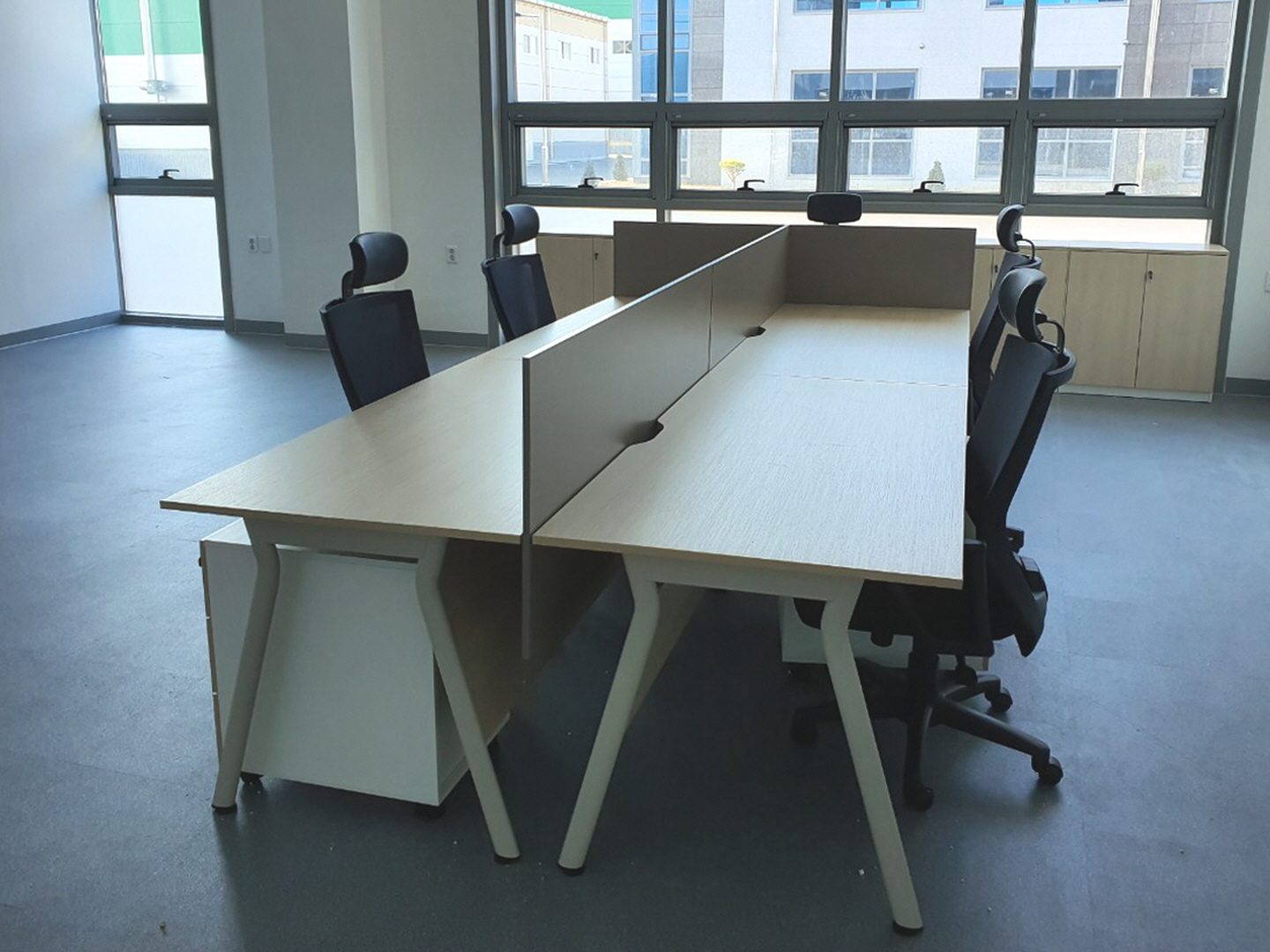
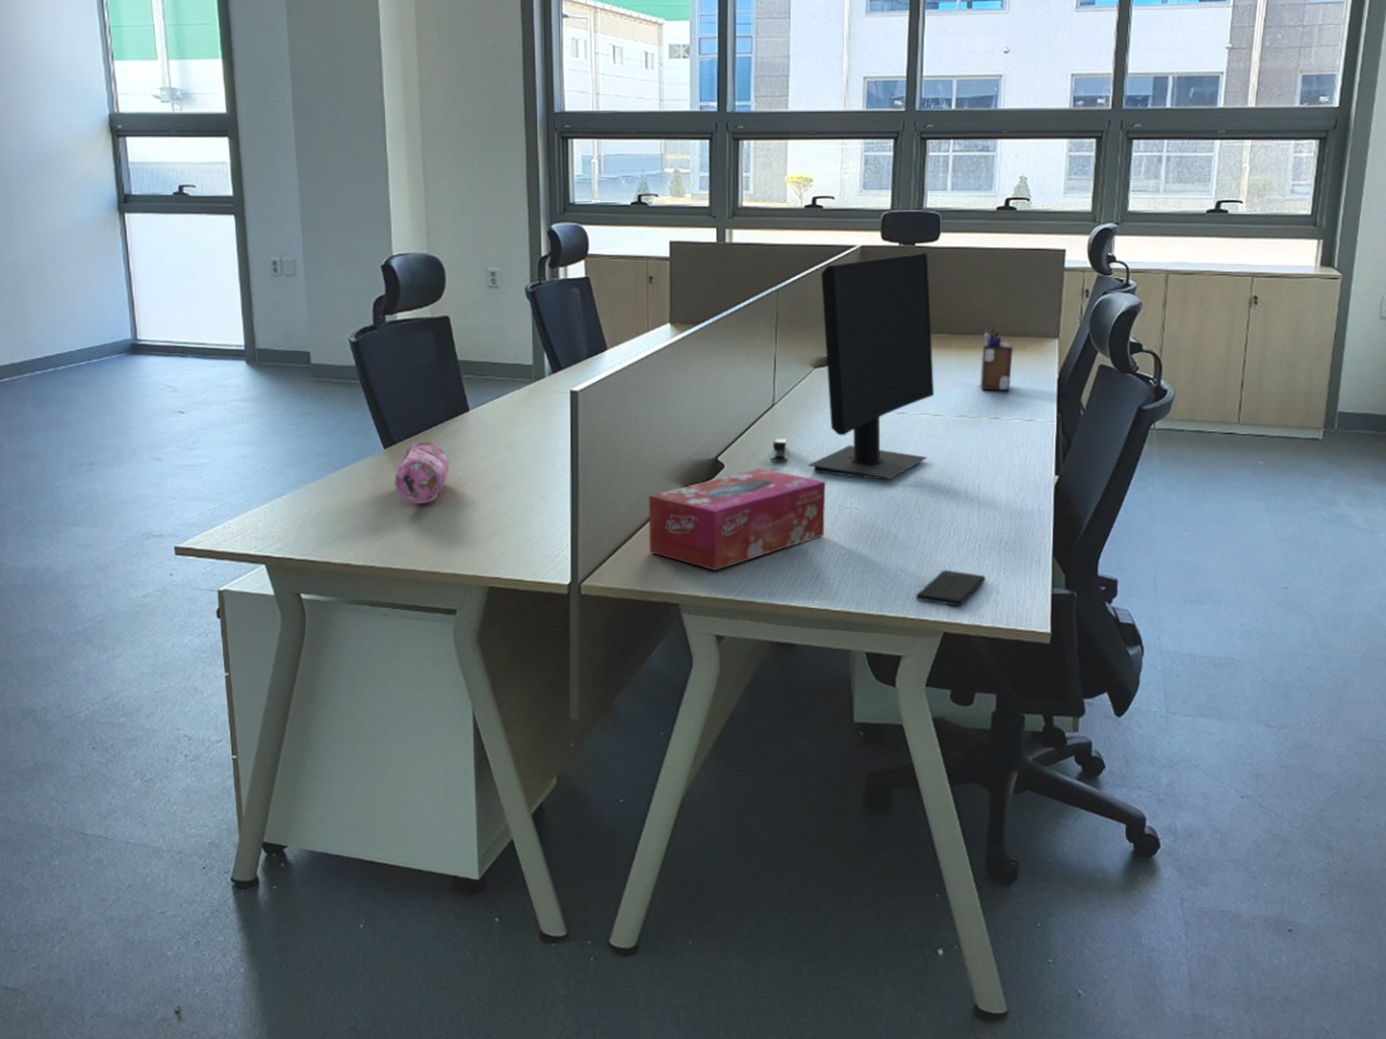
+ stapler (779, 446)
+ pencil case (422, 471)
+ computer monitor (873, 363)
+ tissue box (738, 515)
+ smartphone (951, 587)
+ desk organizer (996, 357)
